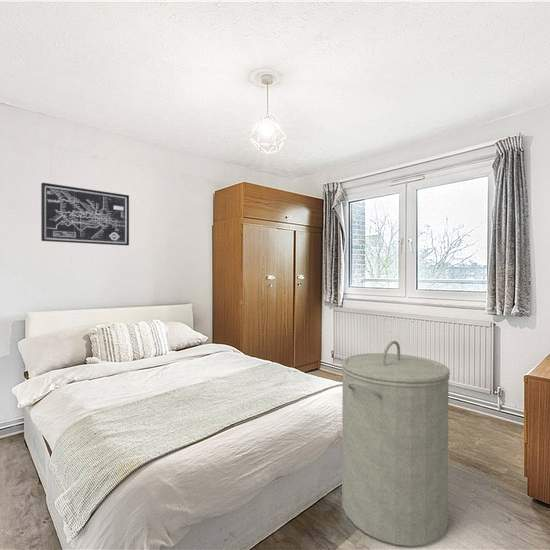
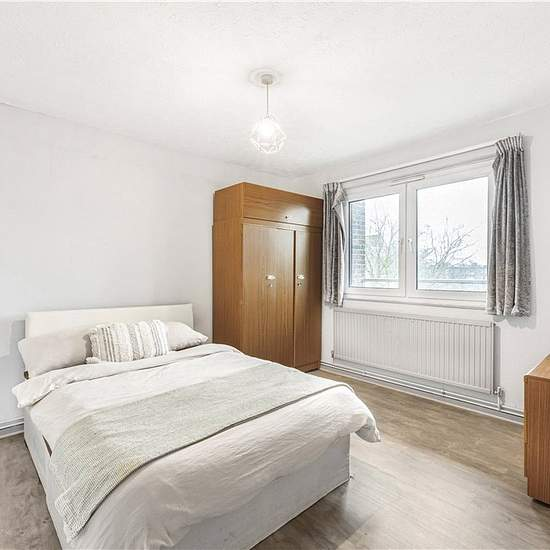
- wall art (88, 216)
- laundry hamper (393, 425)
